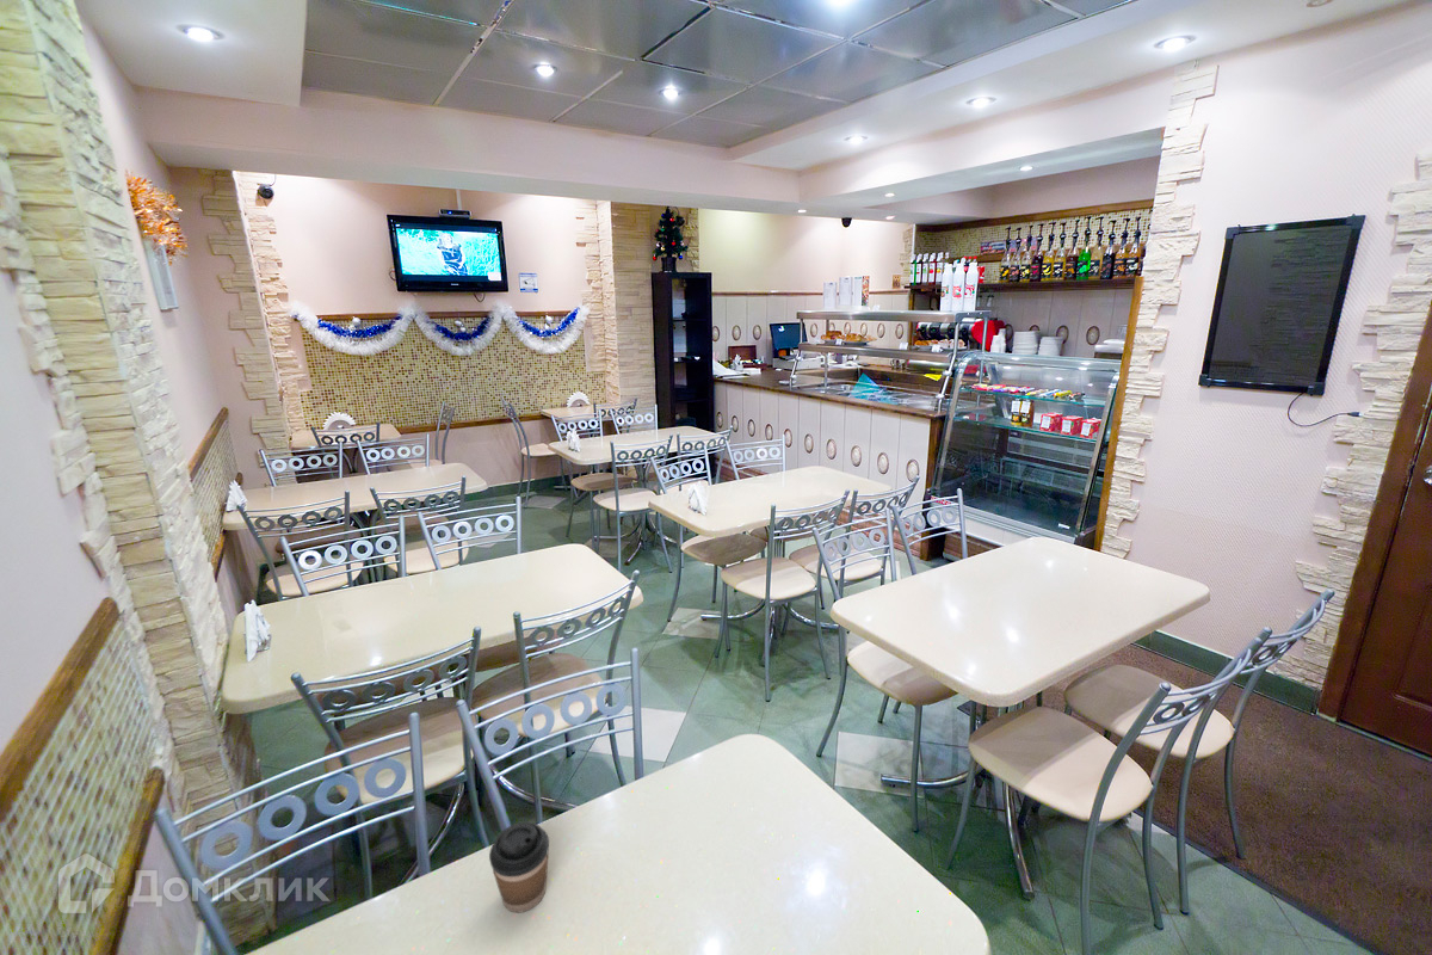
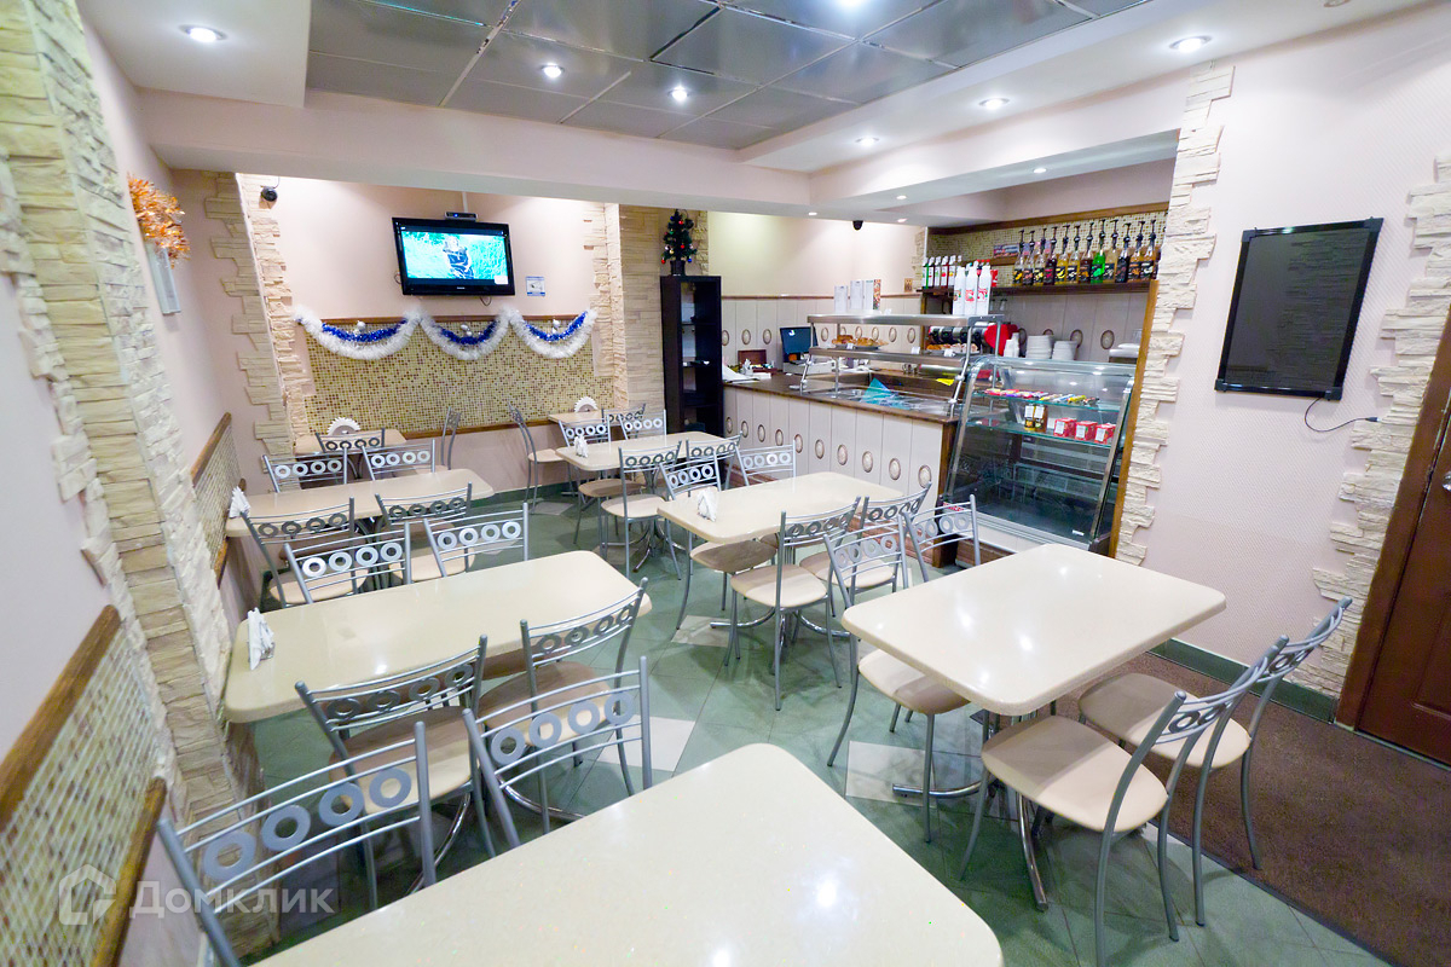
- coffee cup (520, 863)
